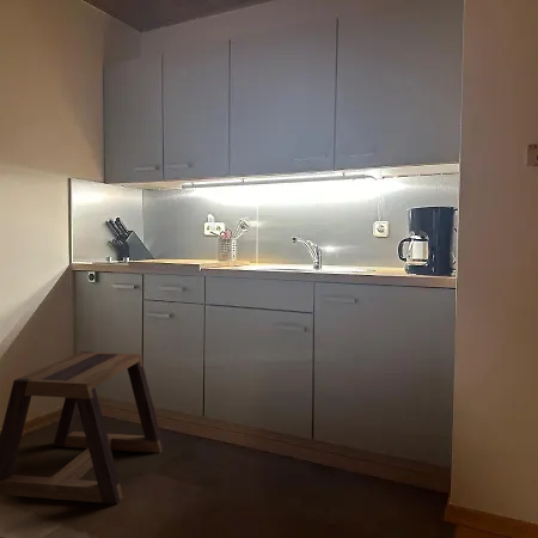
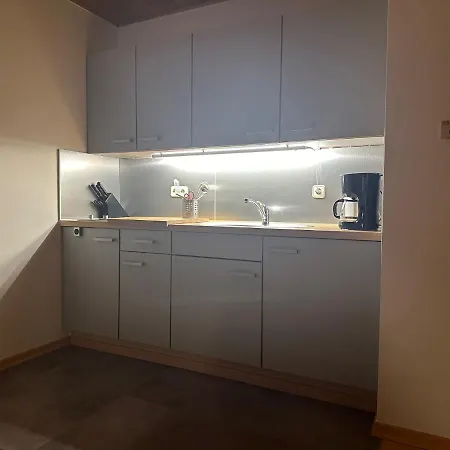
- stool (84, 417)
